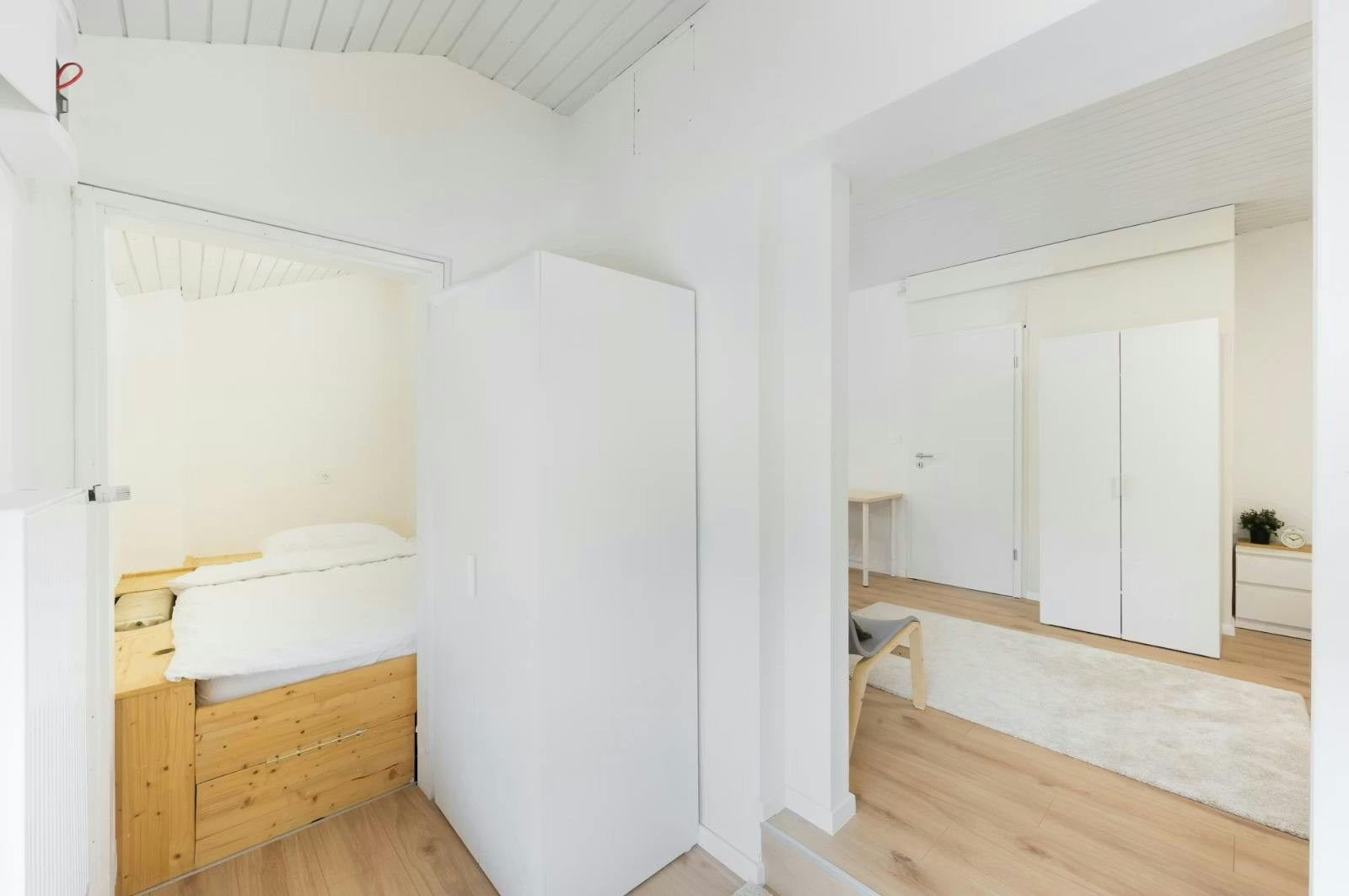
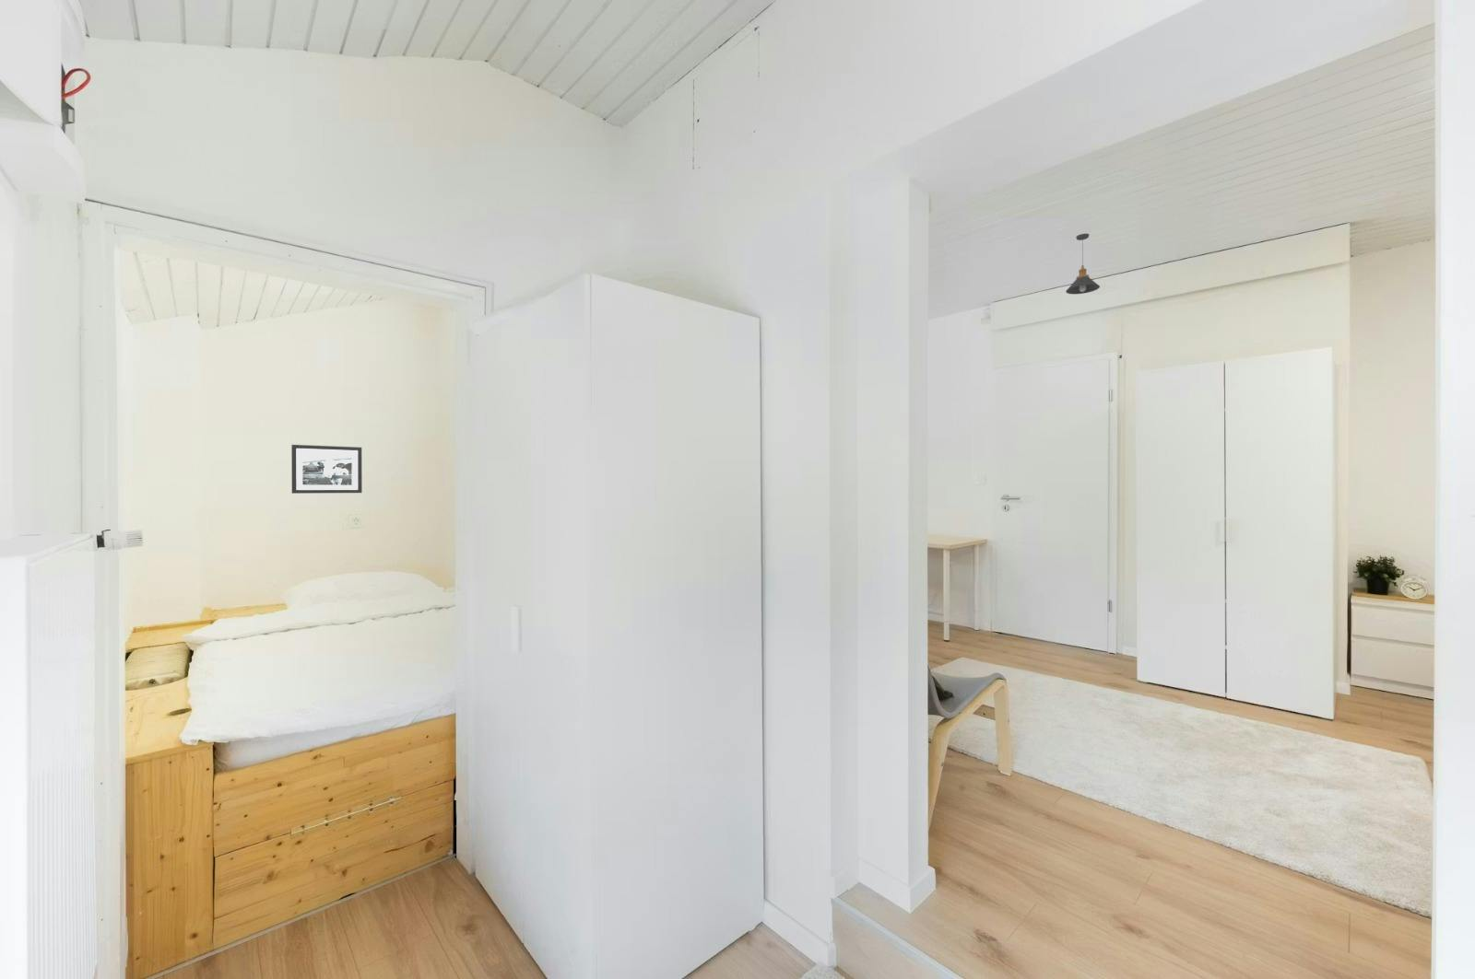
+ picture frame (327, 469)
+ pendant light (1082, 263)
